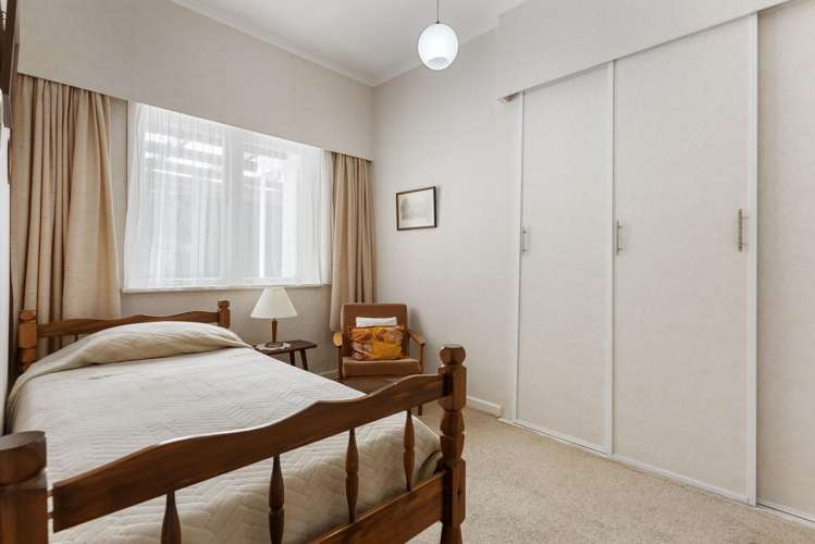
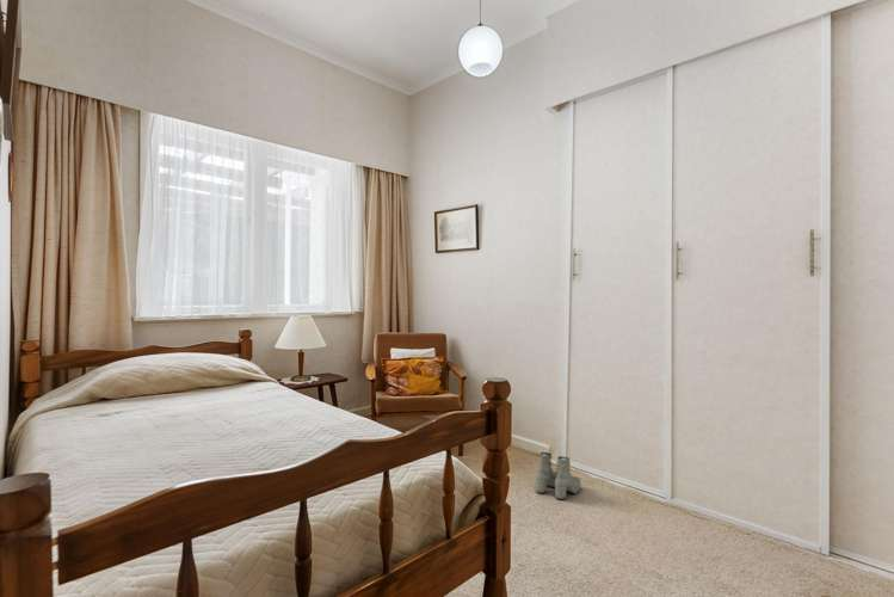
+ boots (557, 470)
